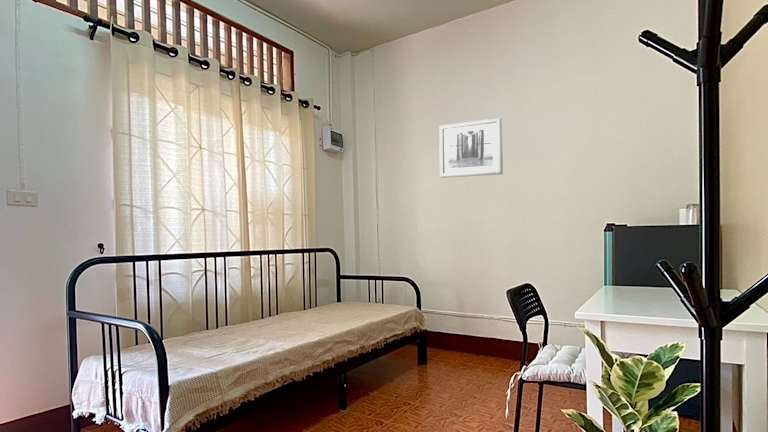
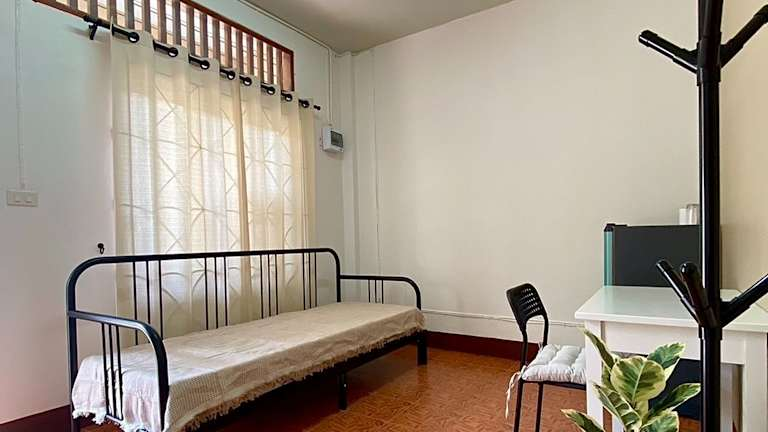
- wall art (469, 149)
